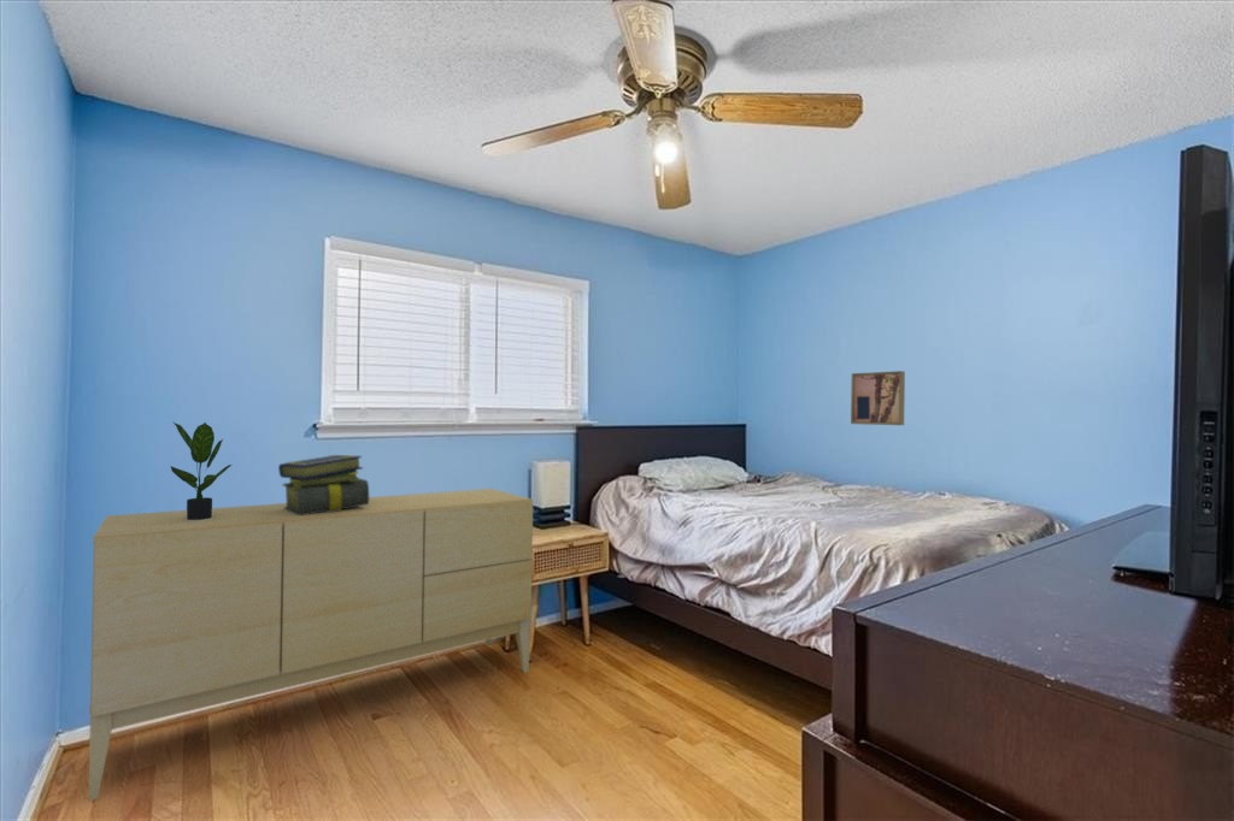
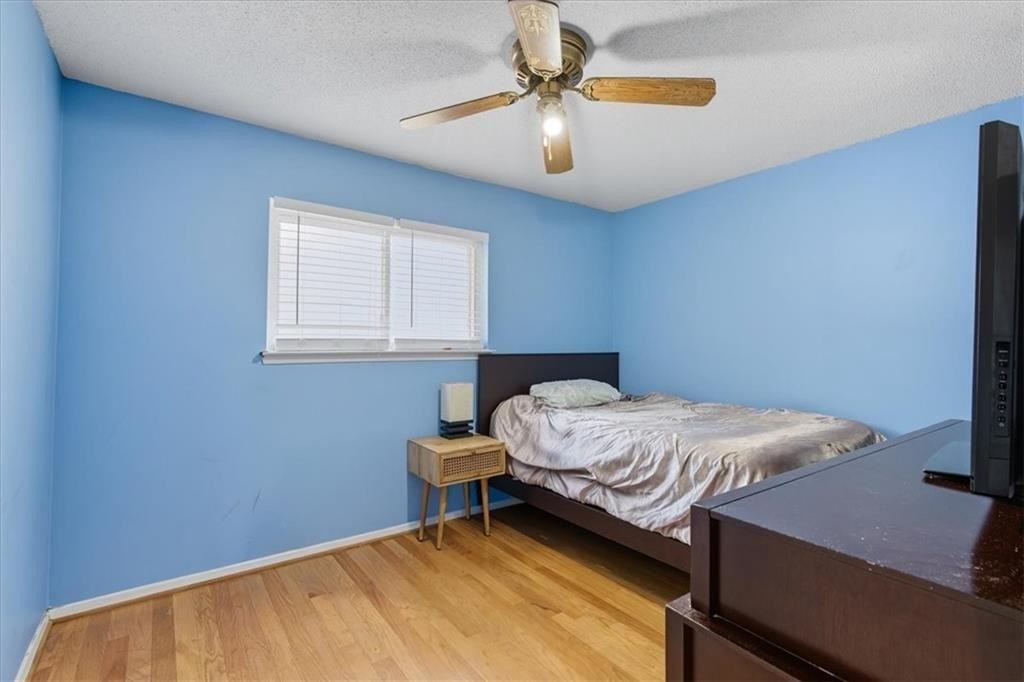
- potted plant (196, 468)
- wall art (876, 398)
- sideboard (343, 604)
- stack of books (324, 482)
